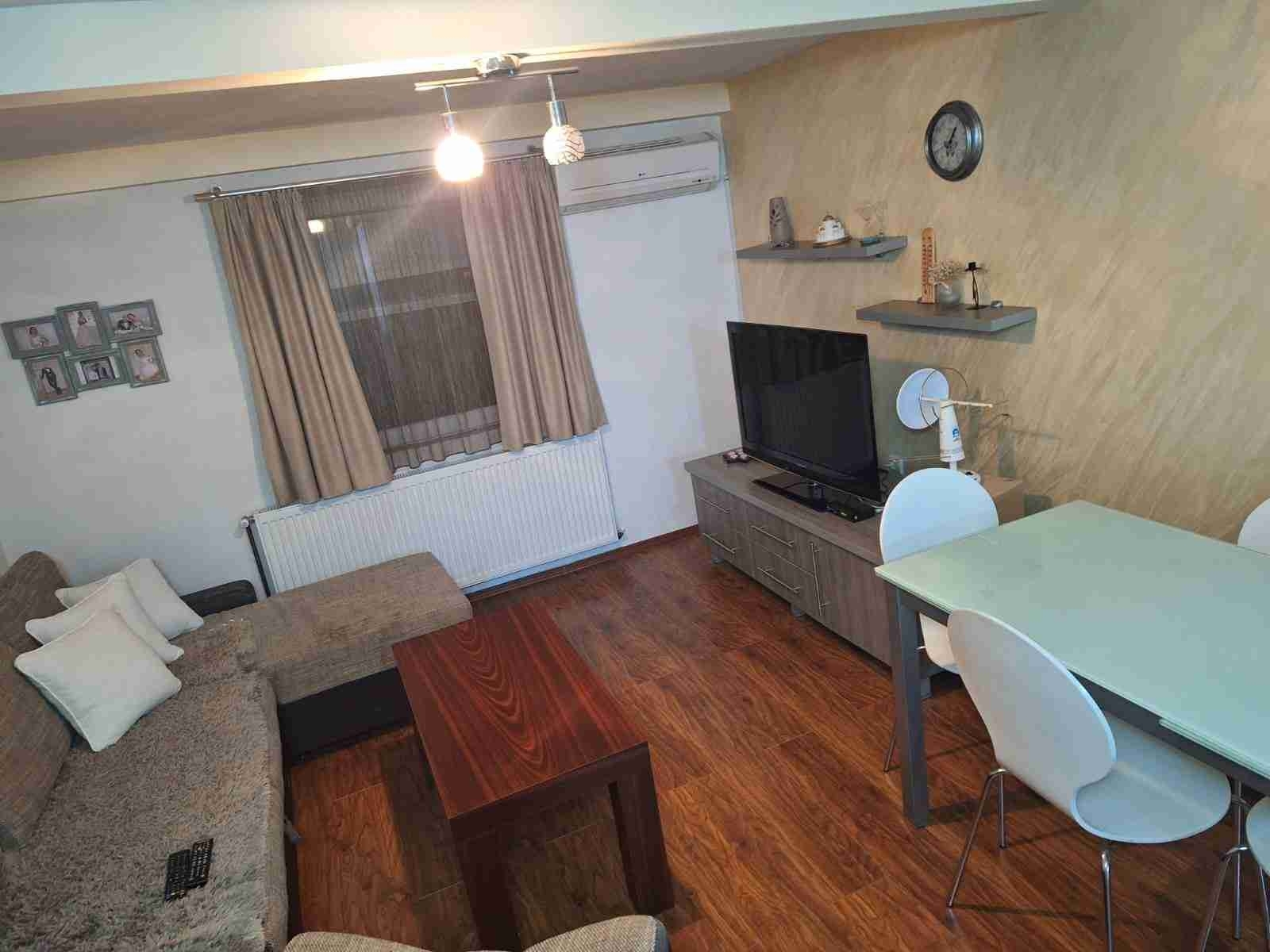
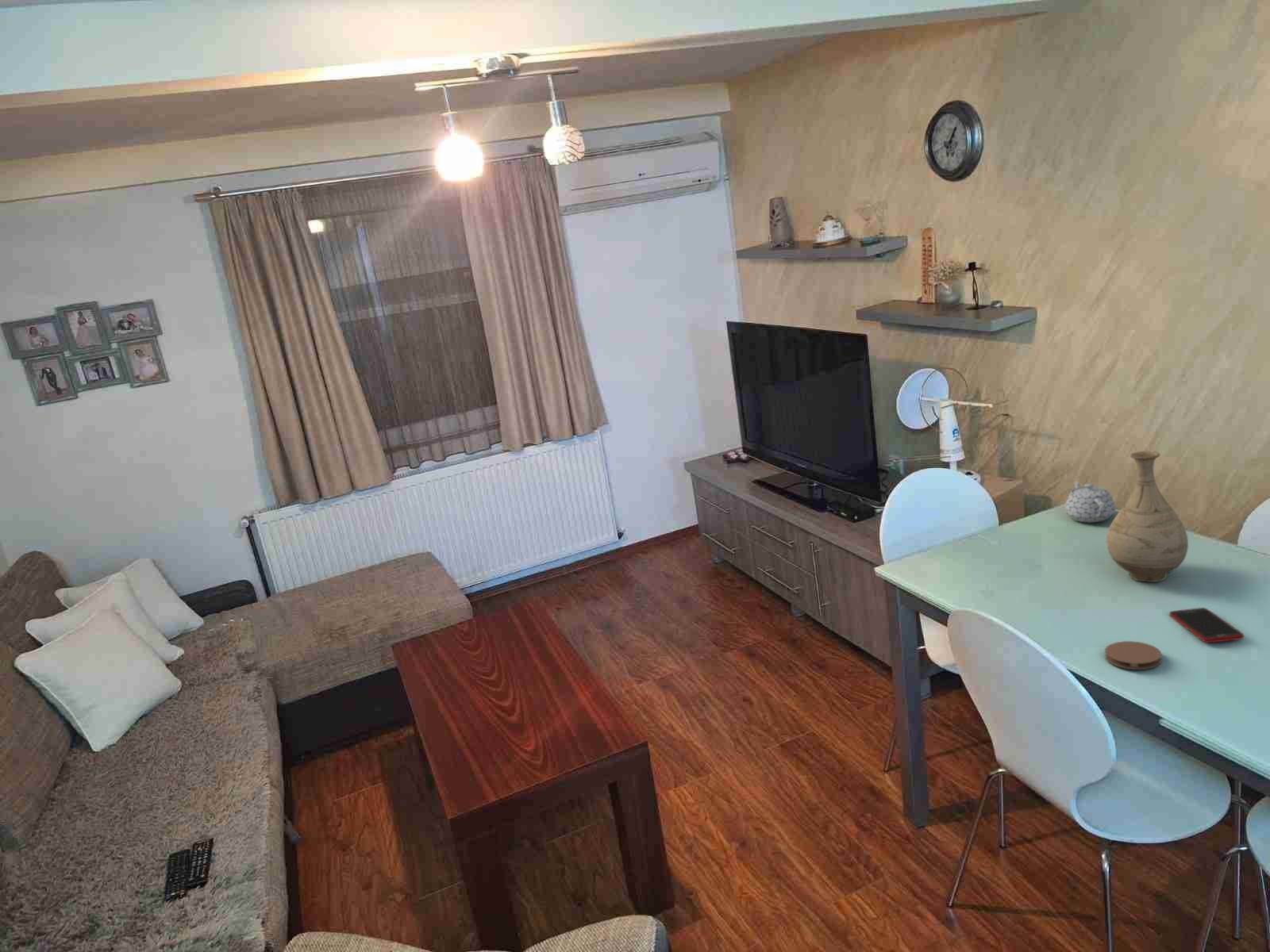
+ vase (1145, 516)
+ coaster (1133, 654)
+ cell phone (1205, 624)
+ teapot (1088, 500)
